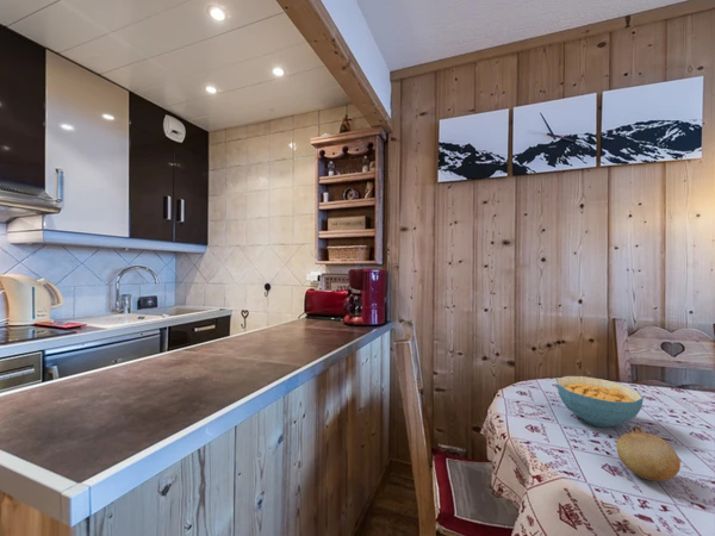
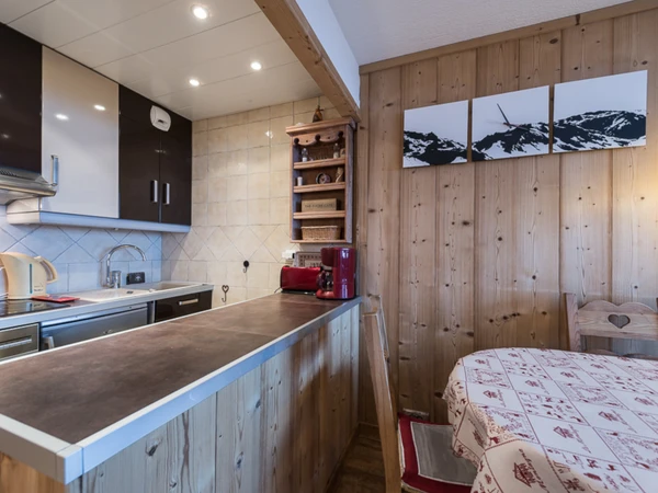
- cereal bowl (596, 404)
- fruit (646, 453)
